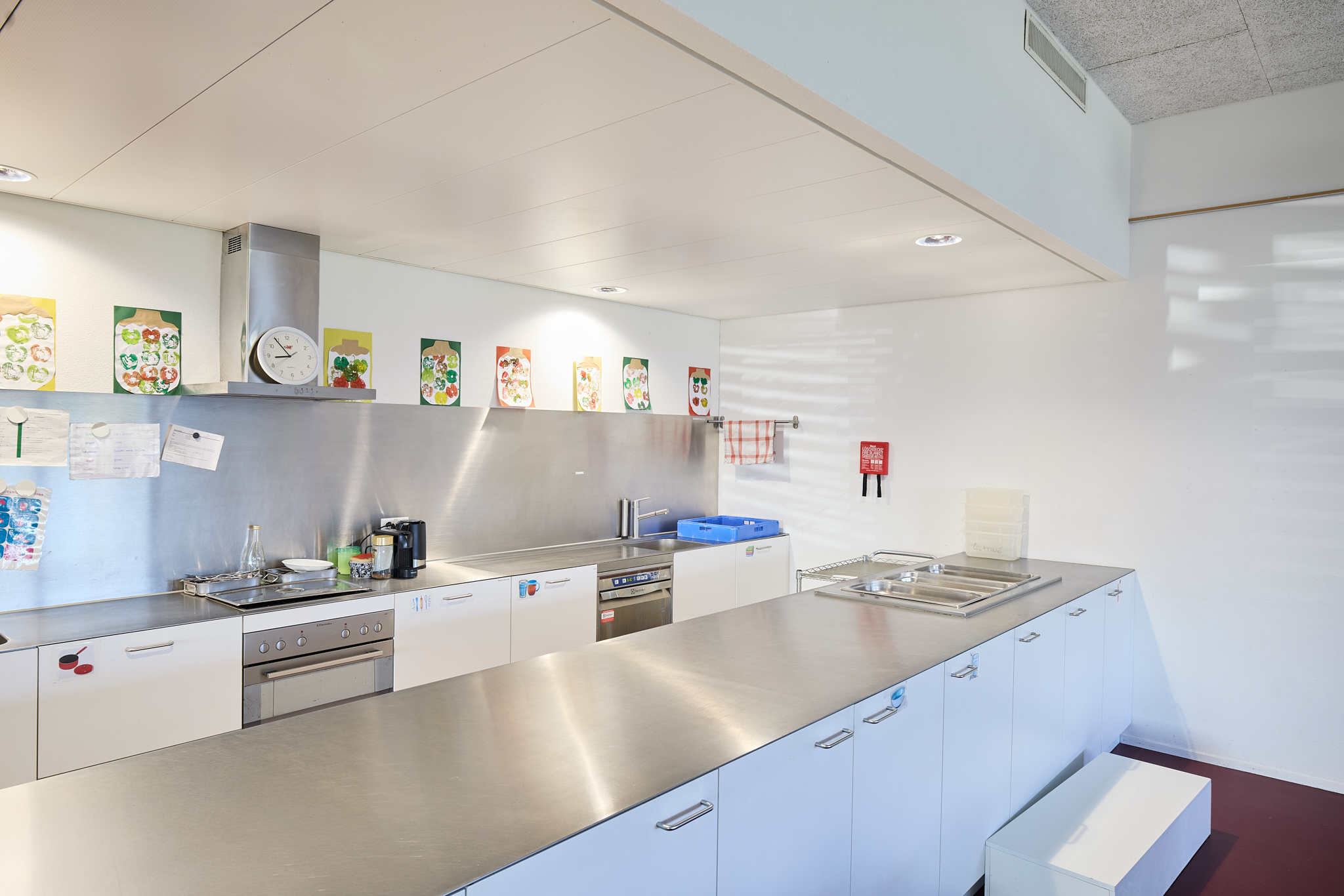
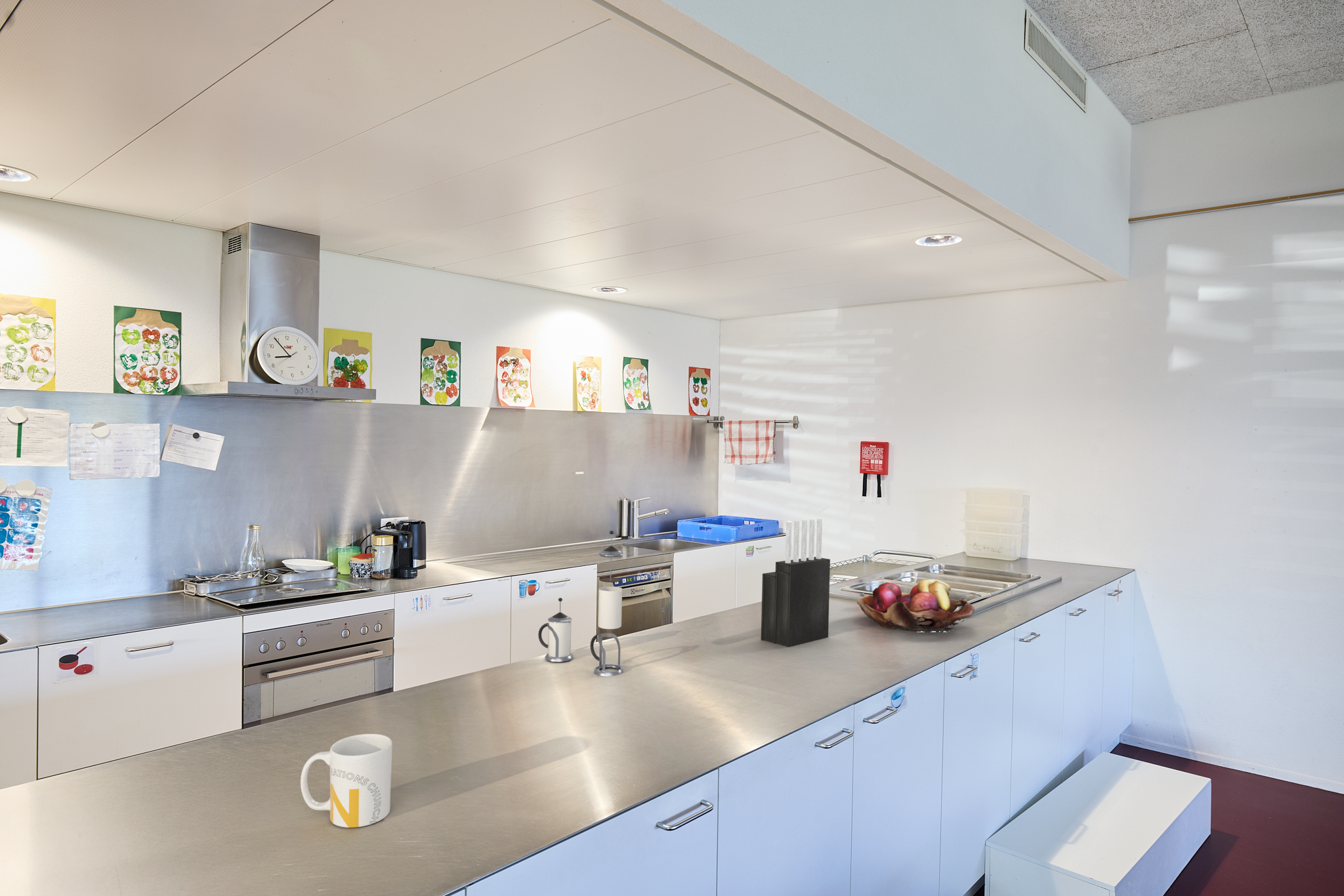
+ coffee maker (598, 595)
+ mug (349, 781)
+ fruit basket (917, 603)
+ knife block (793, 579)
